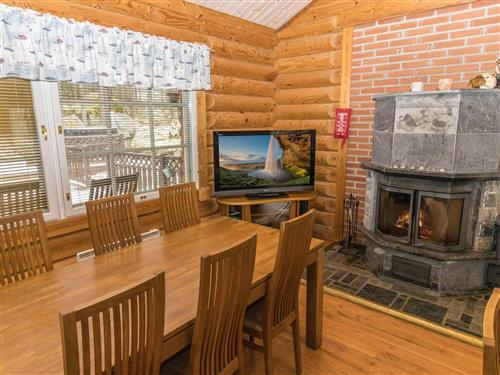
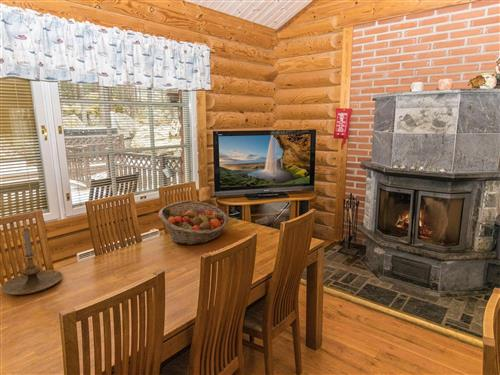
+ candle holder (29, 256)
+ fruit basket (194, 221)
